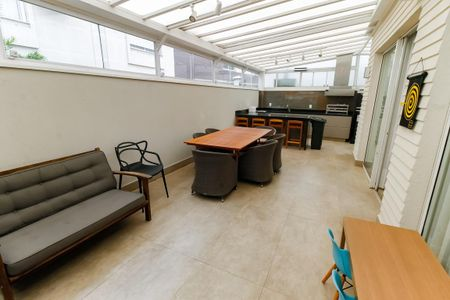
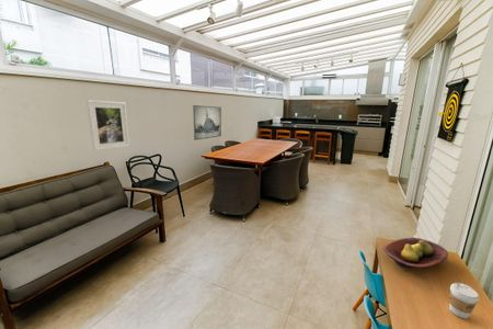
+ coffee cup (461, 300)
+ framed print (110, 125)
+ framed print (208, 122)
+ fruit bowl (415, 251)
